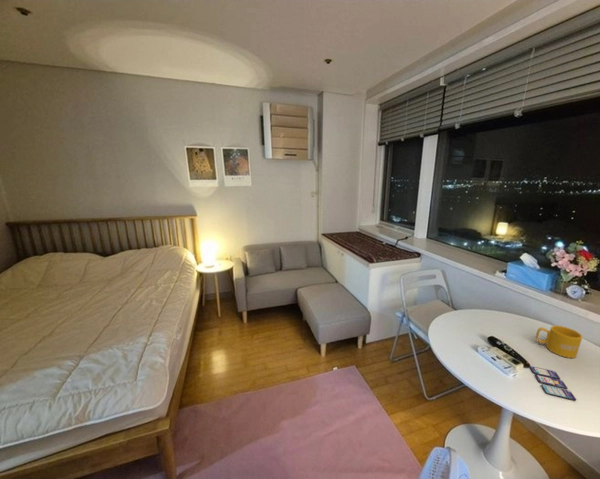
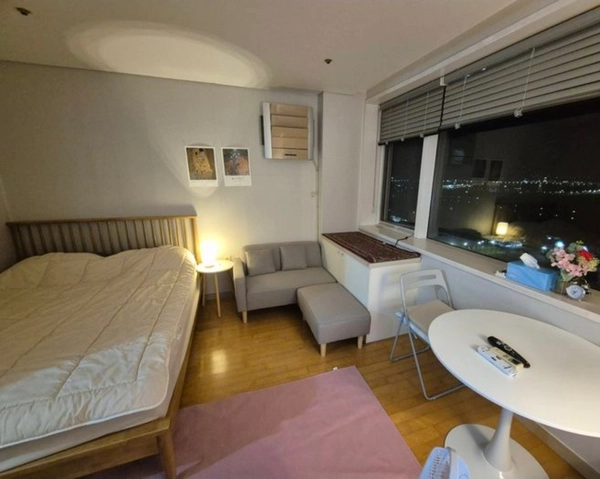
- mug (557, 339)
- smartphone (550, 381)
